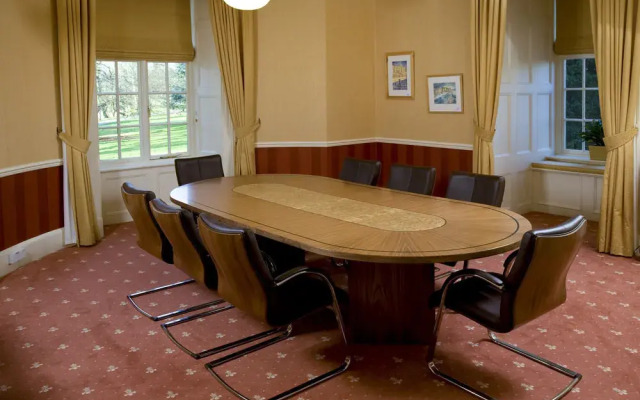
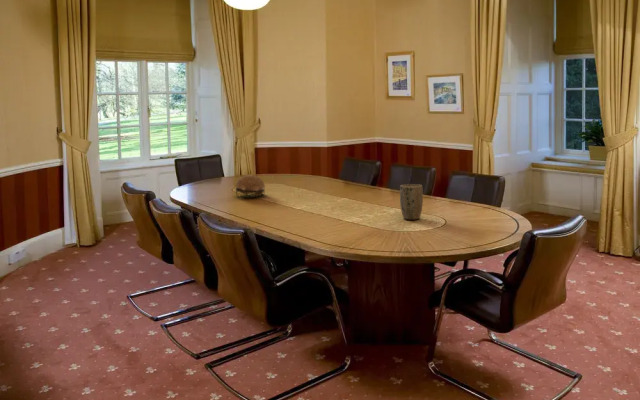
+ decorative bowl (250, 185)
+ plant pot (411, 201)
